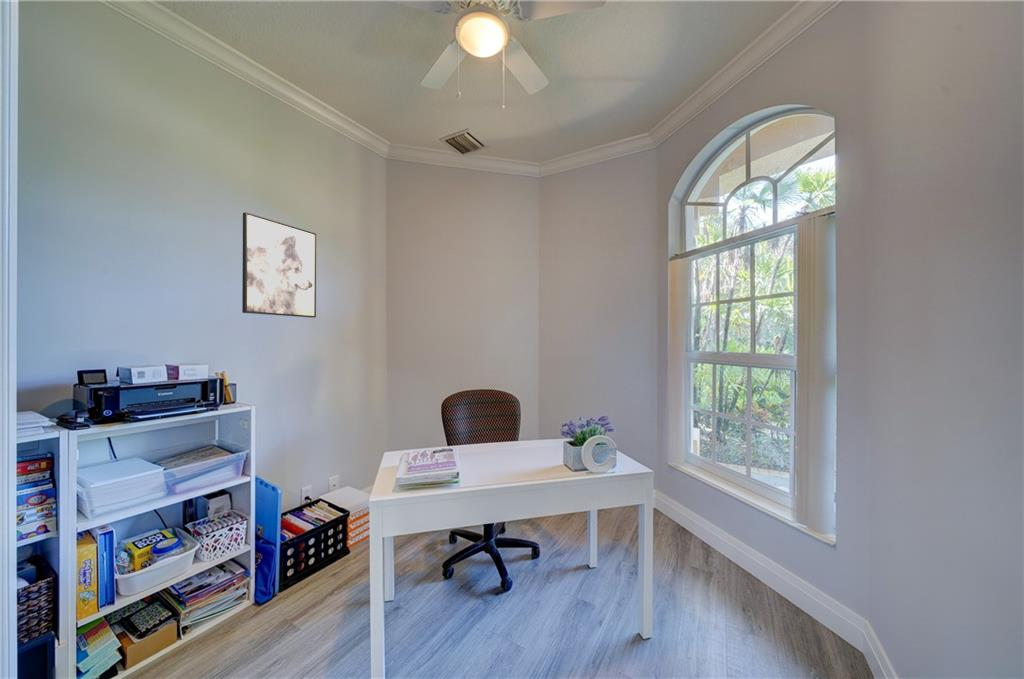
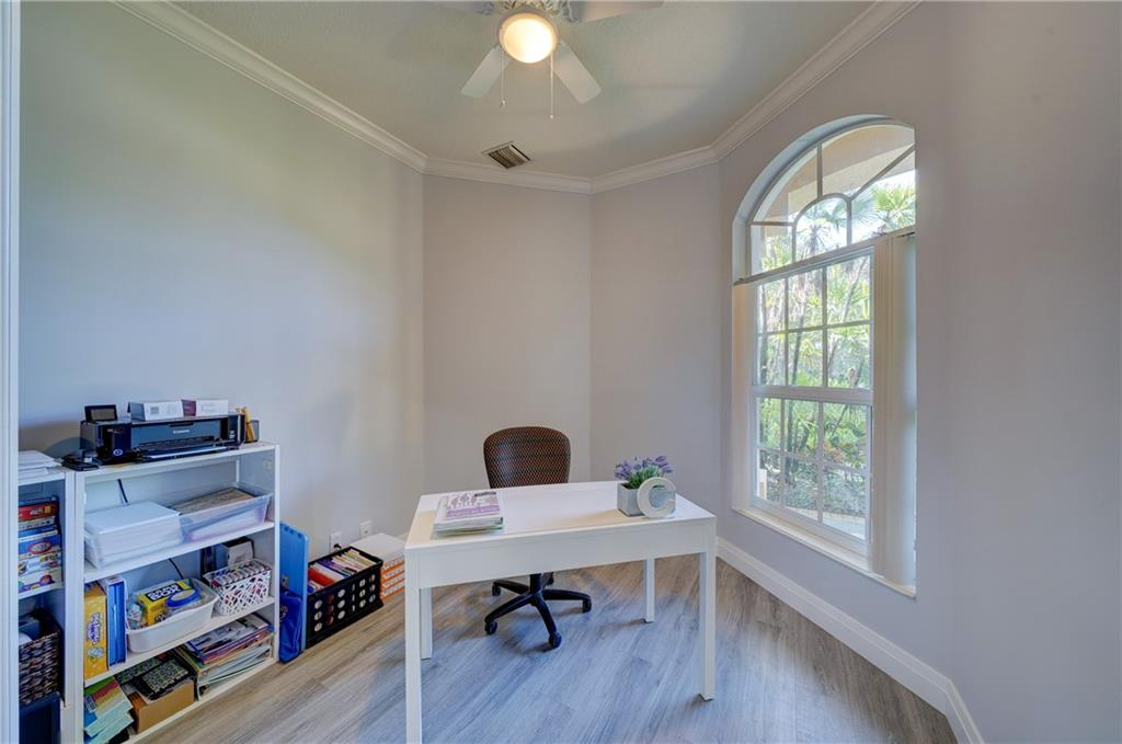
- wall art (282, 269)
